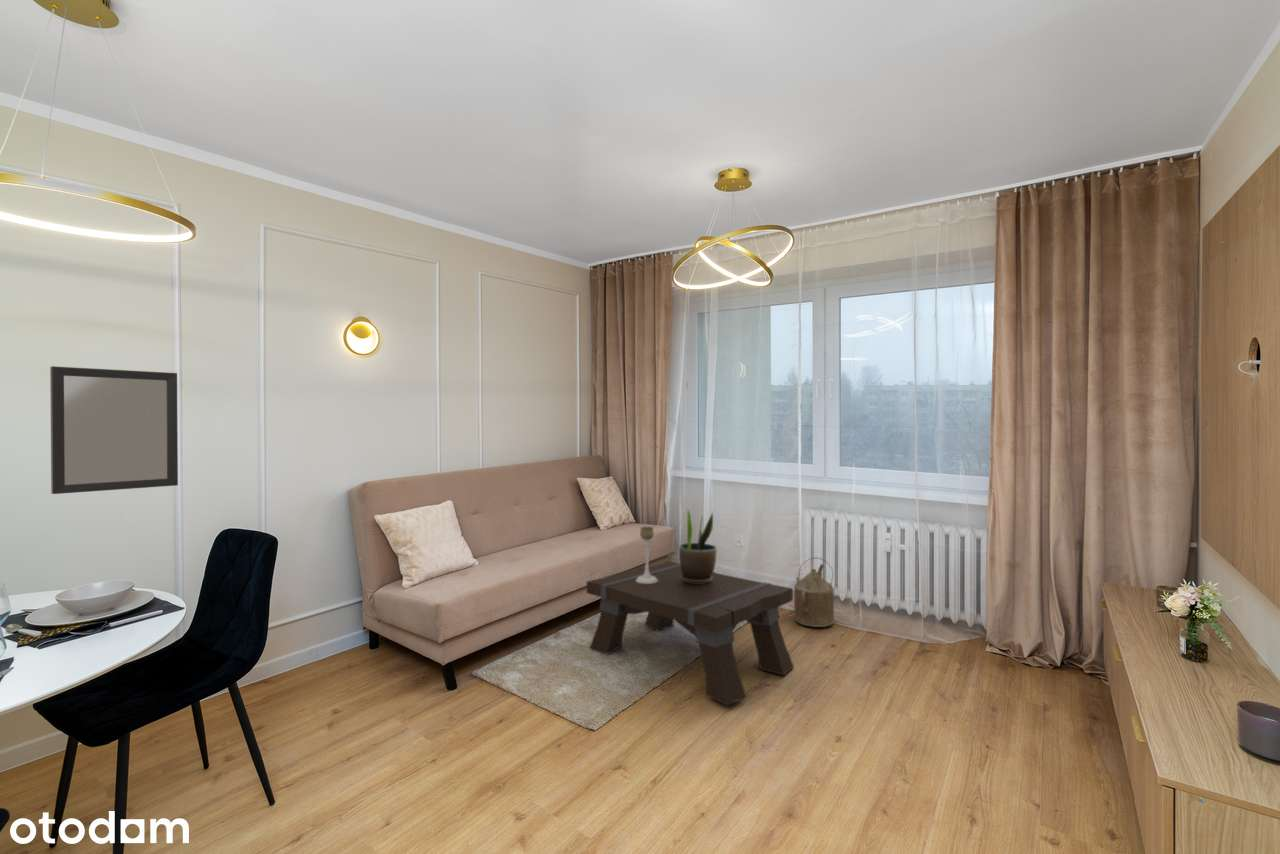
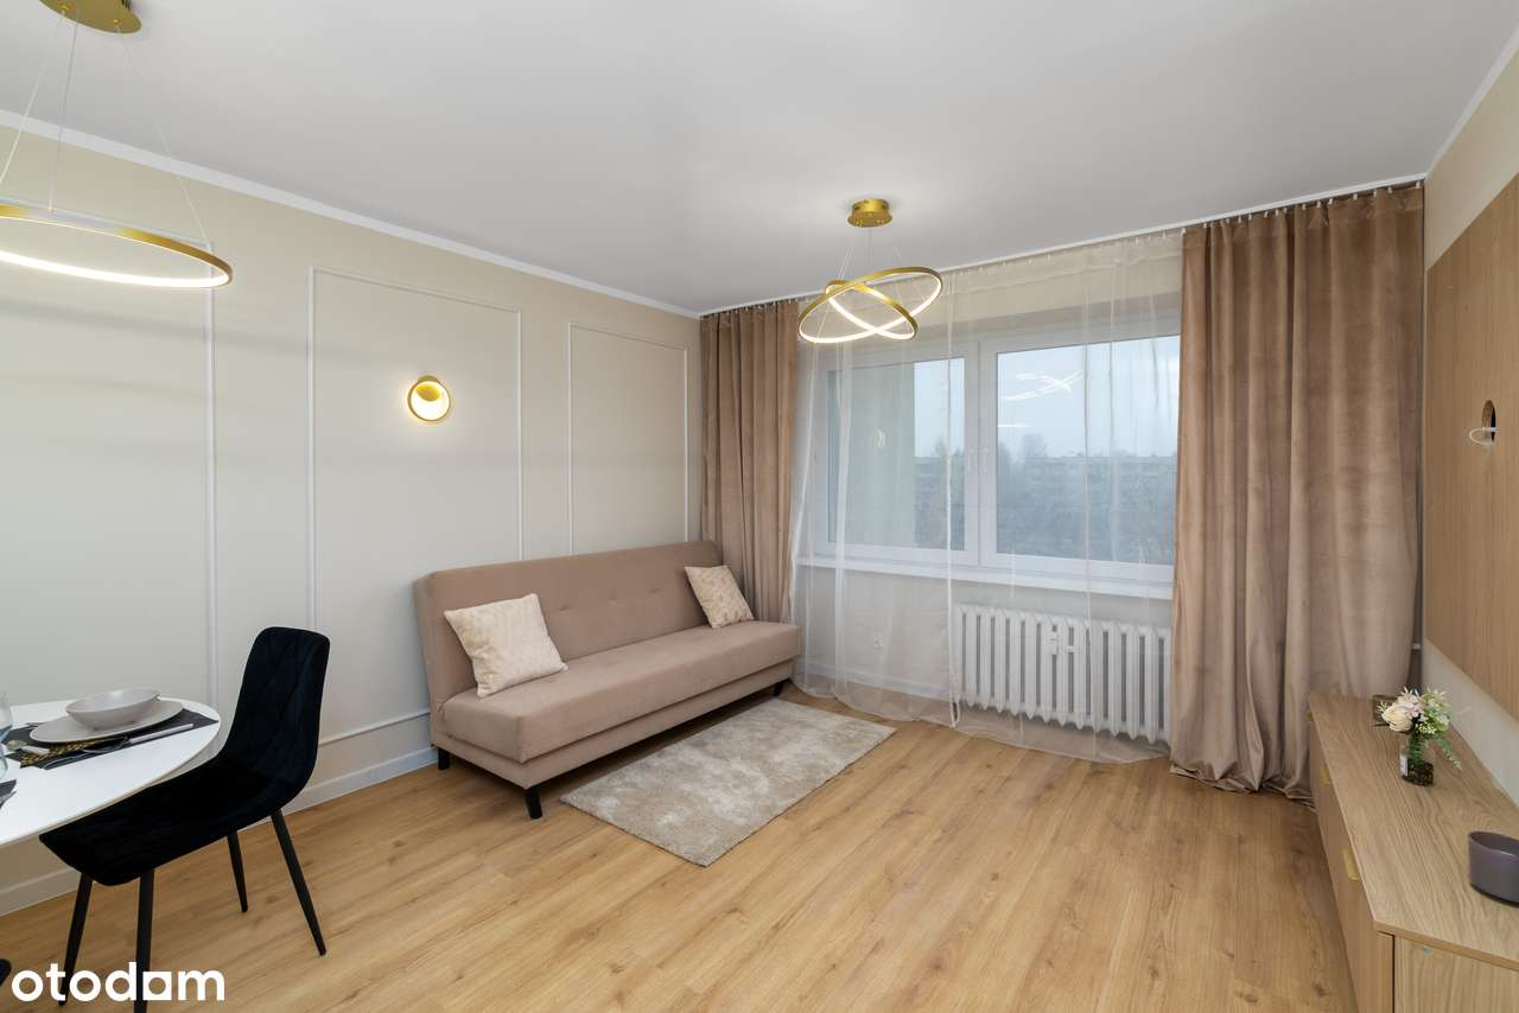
- coffee table (687, 620)
- watering can (813, 590)
- home mirror (117, 429)
- potted plant (697, 544)
- candle holder (646, 553)
